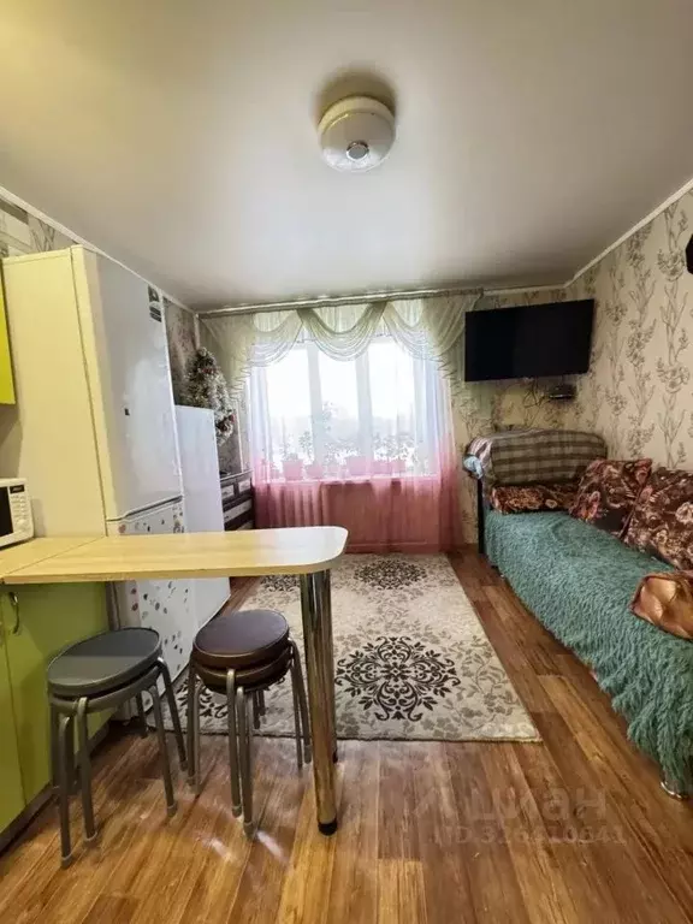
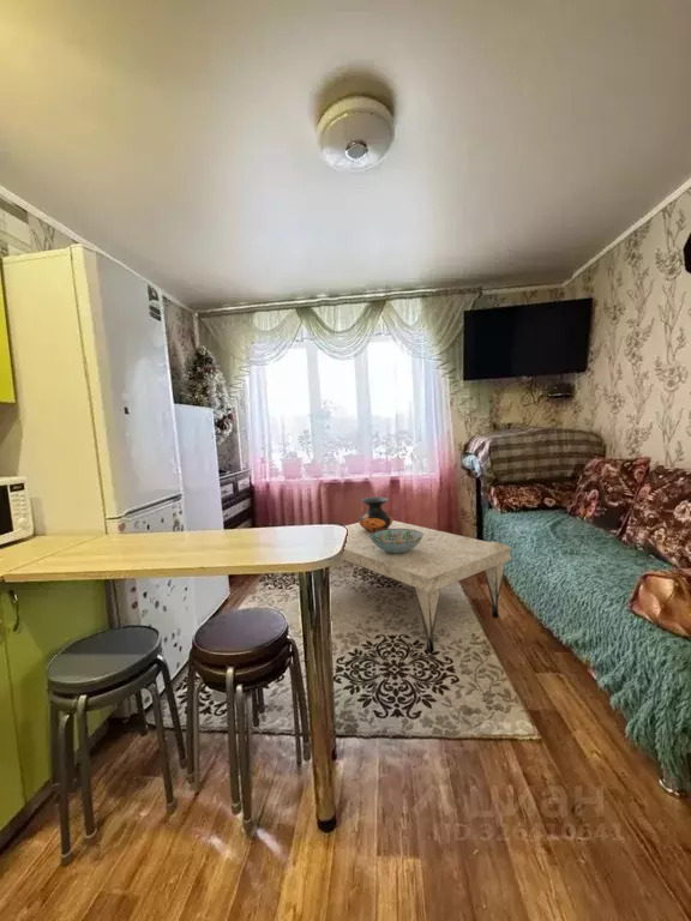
+ vase (375, 514)
+ decorative bowl (396, 542)
+ coffee table (399, 570)
